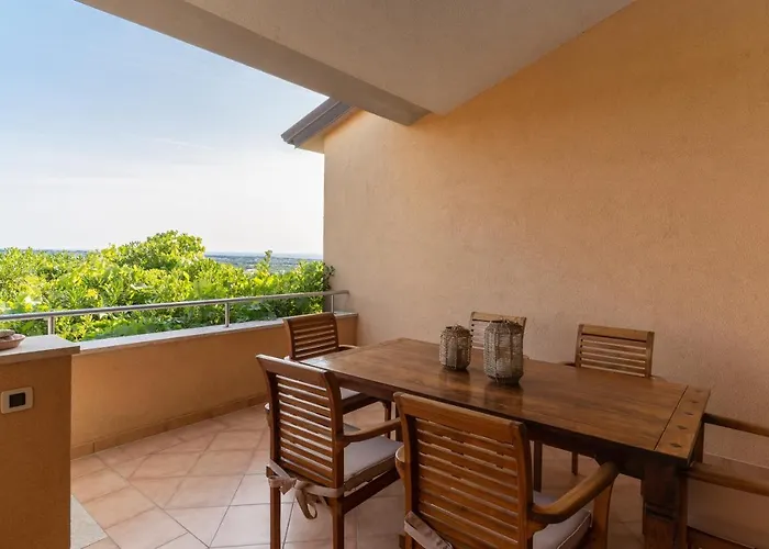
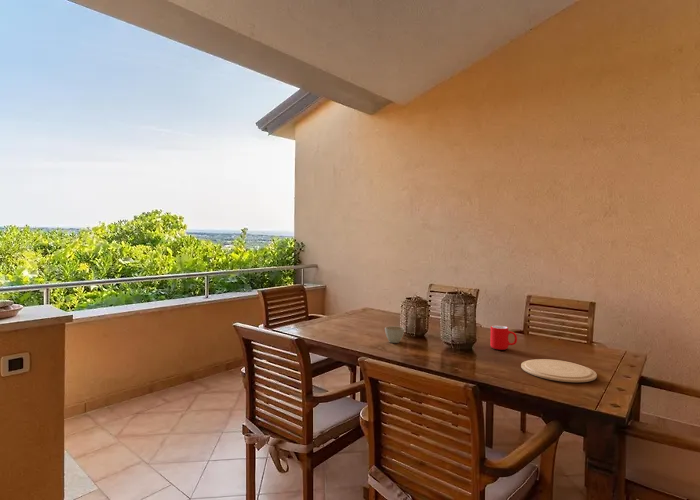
+ plate (557, 369)
+ cup (503, 338)
+ flower pot (394, 334)
